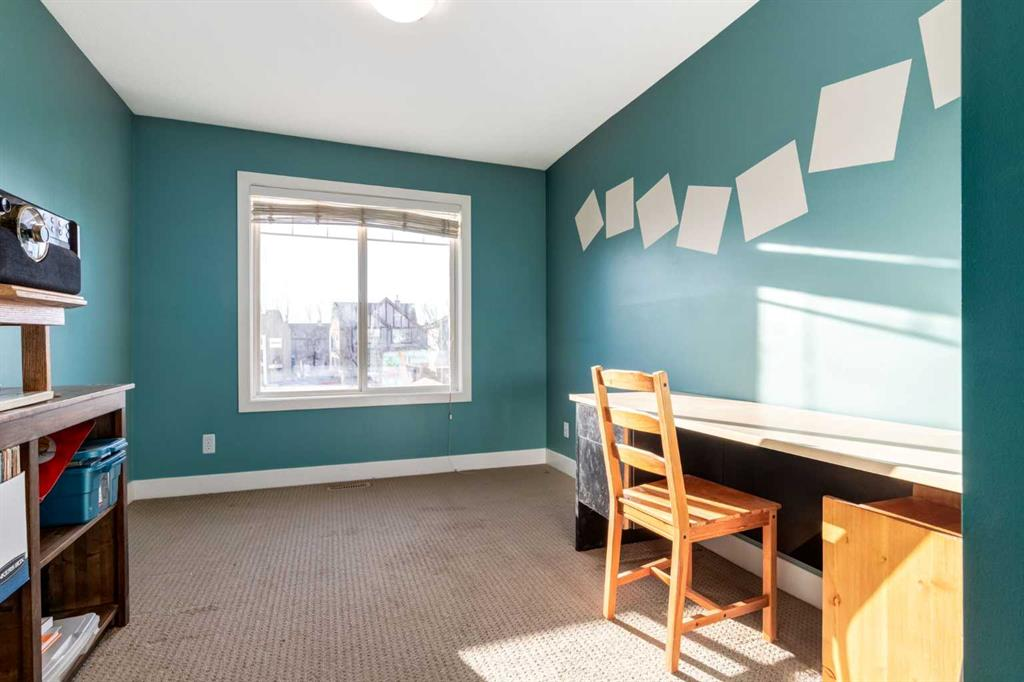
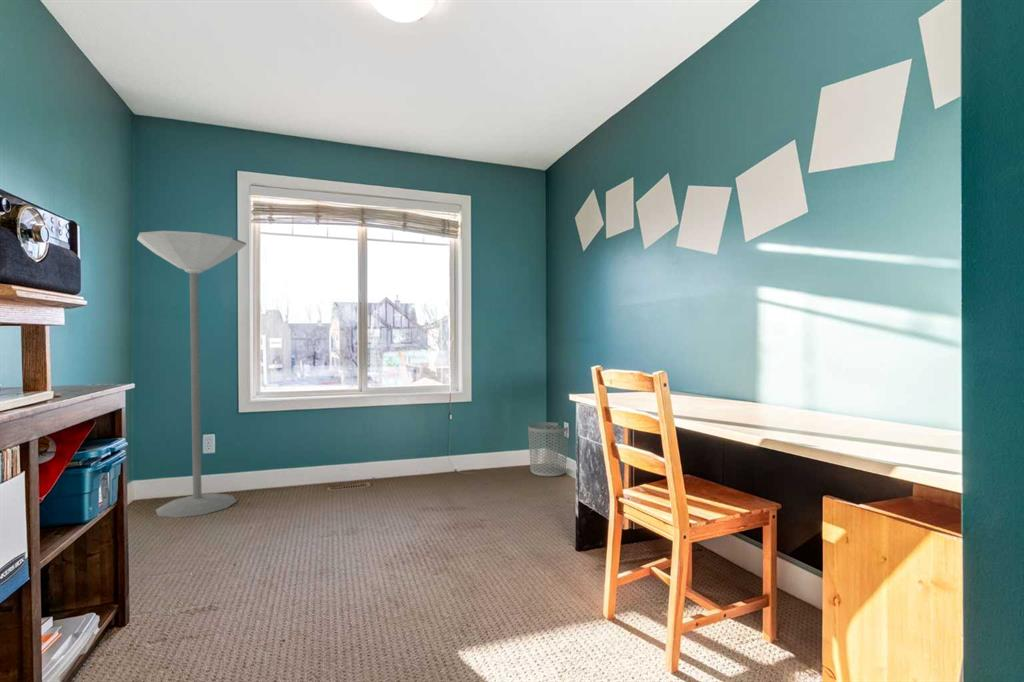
+ floor lamp (195, 373)
+ waste bin (548, 448)
